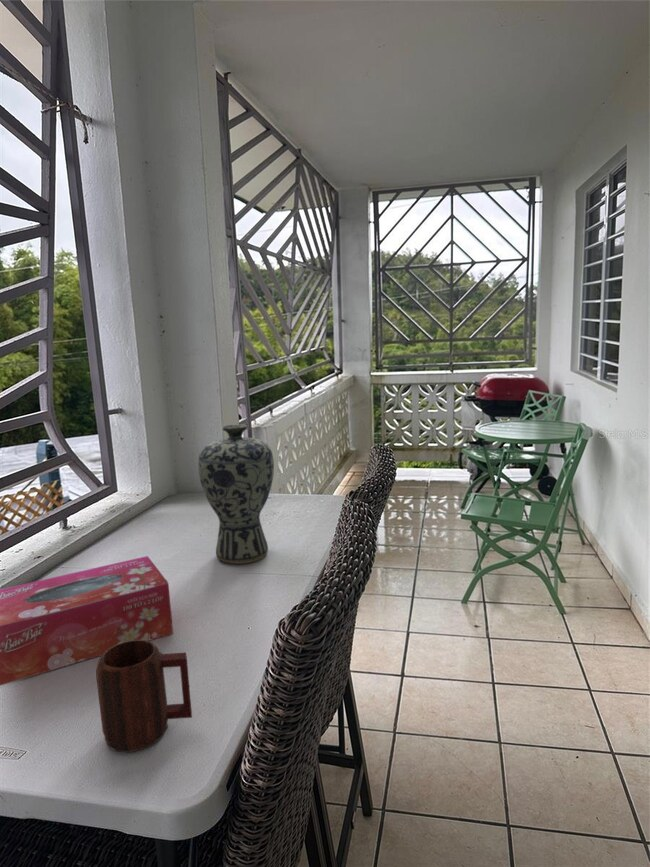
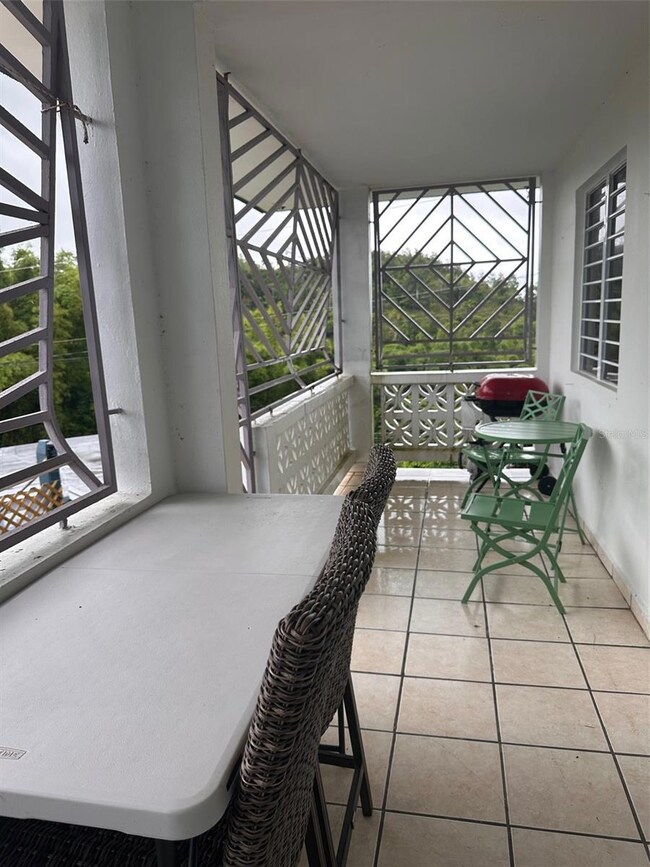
- mug (145, 692)
- vase (238, 490)
- tissue box (79, 613)
